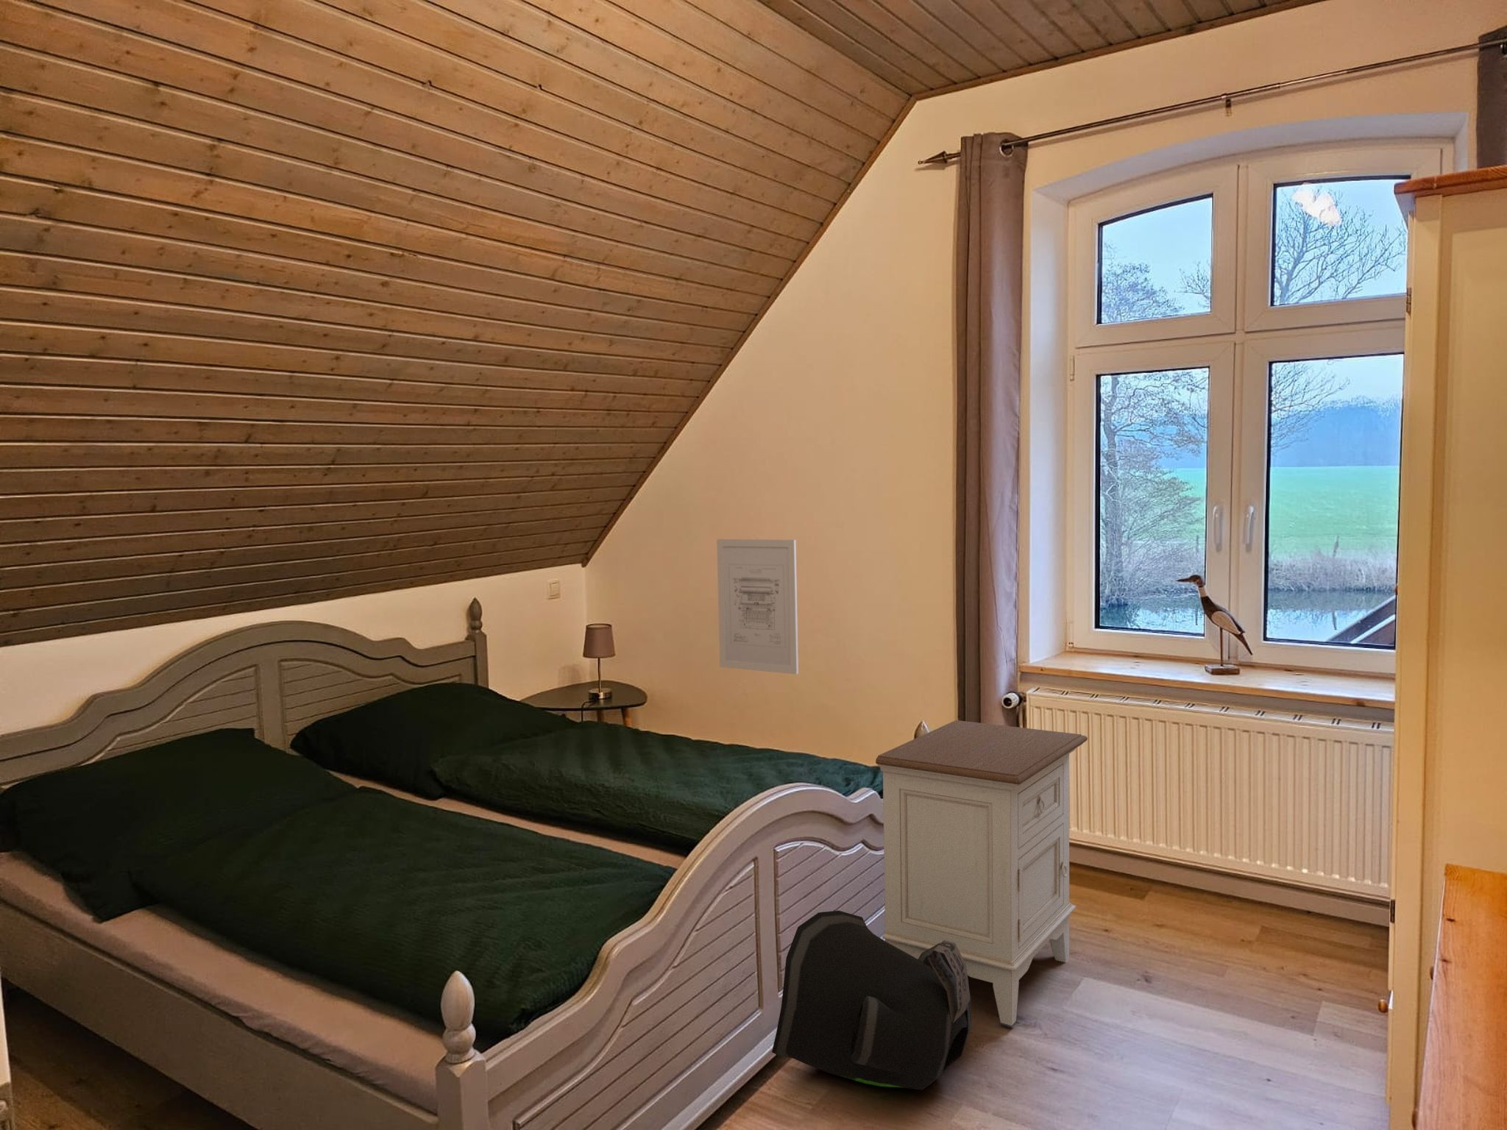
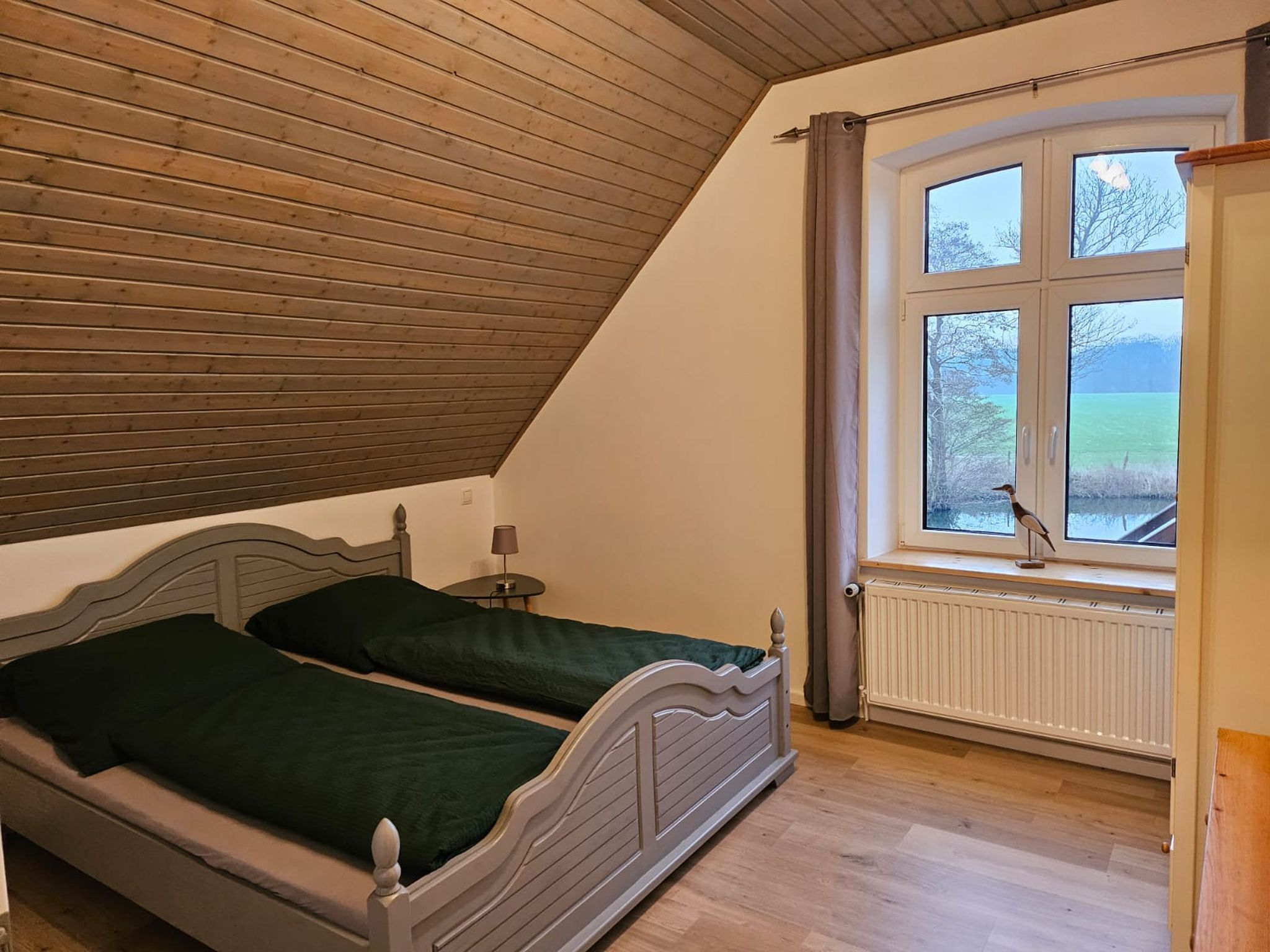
- wall art (756, 604)
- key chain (878, 999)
- nightstand (986, 862)
